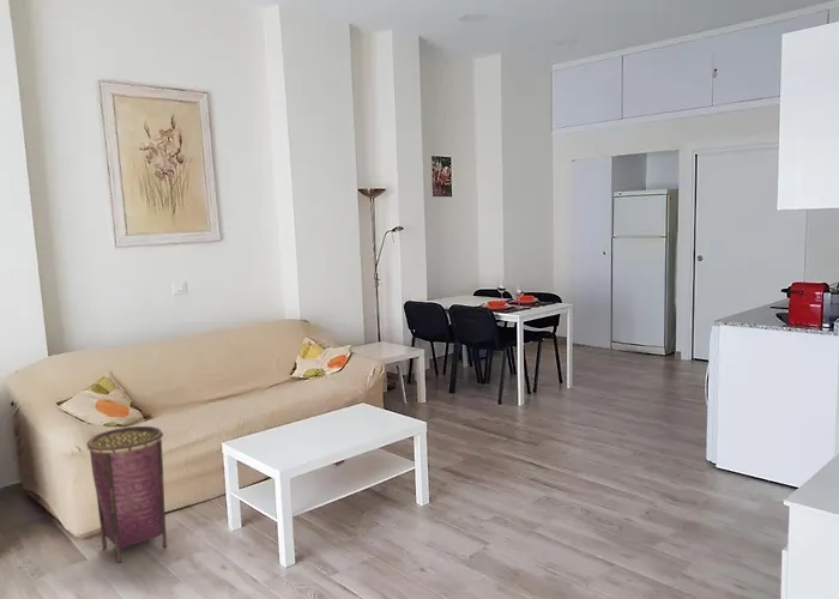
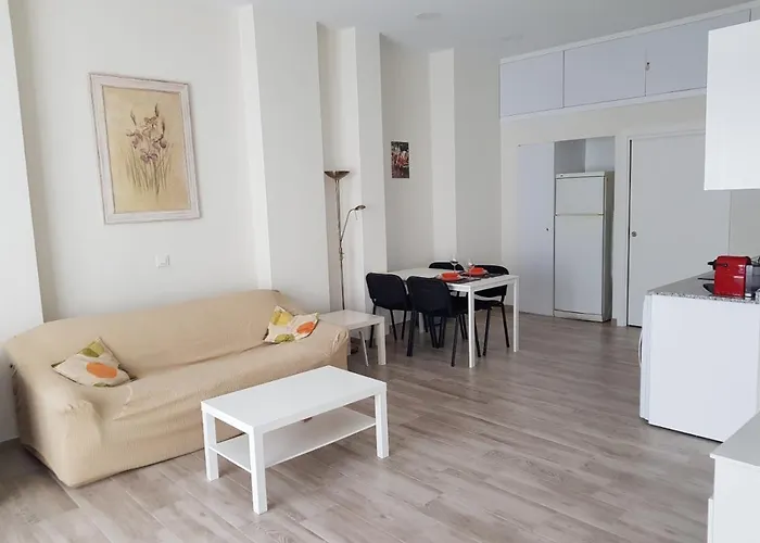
- woven basket (129, 491)
